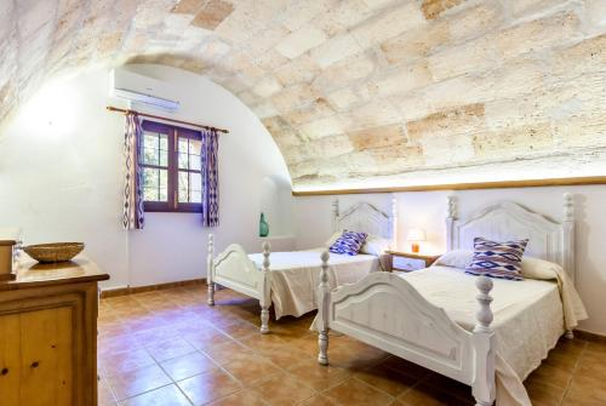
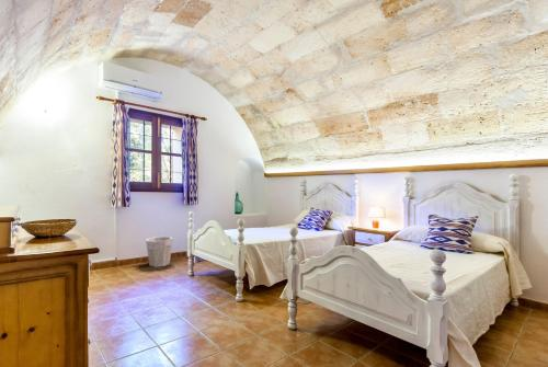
+ waste bin (159, 251)
